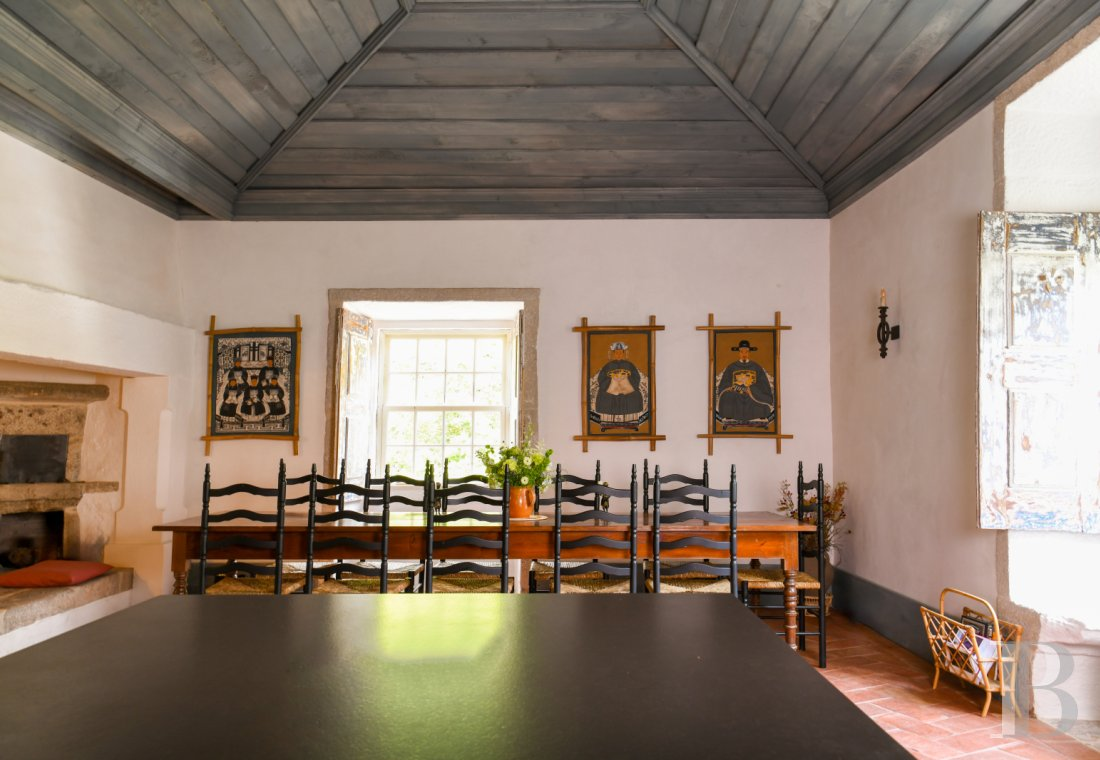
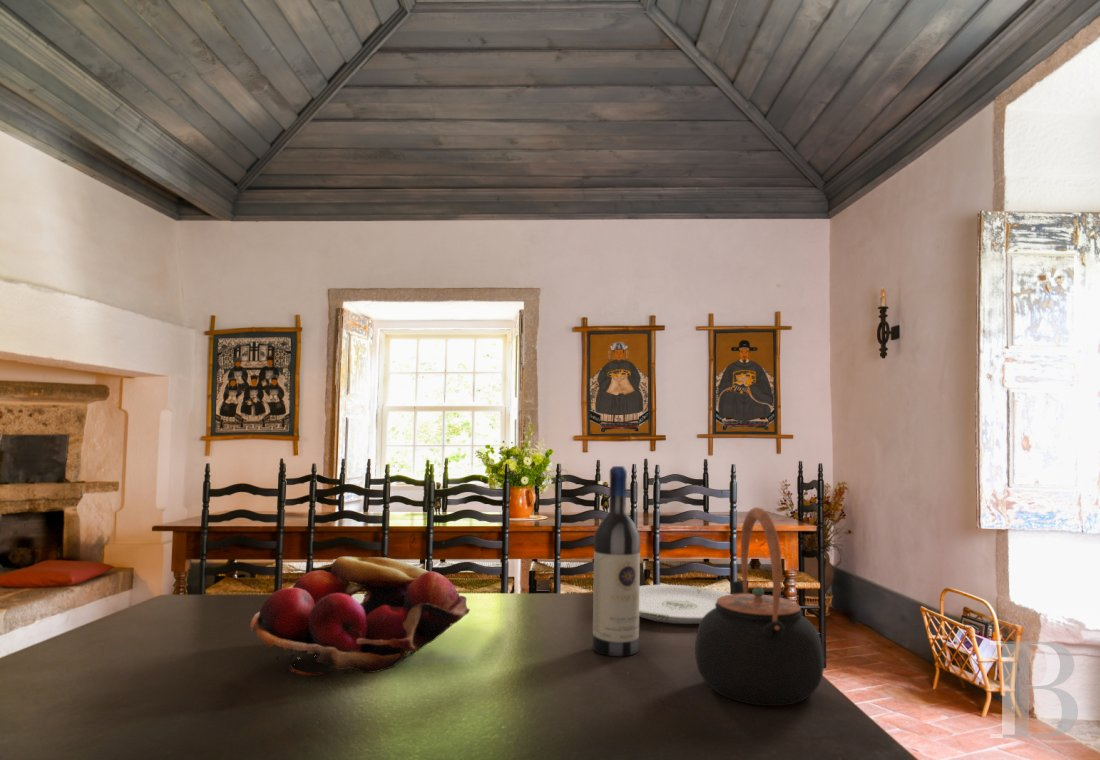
+ wine bottle (616, 557)
+ fruit basket (362, 606)
+ plate (678, 605)
+ teapot (755, 594)
